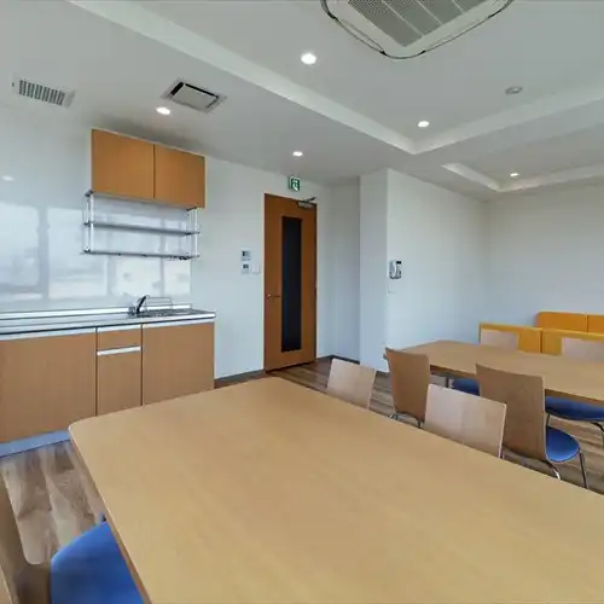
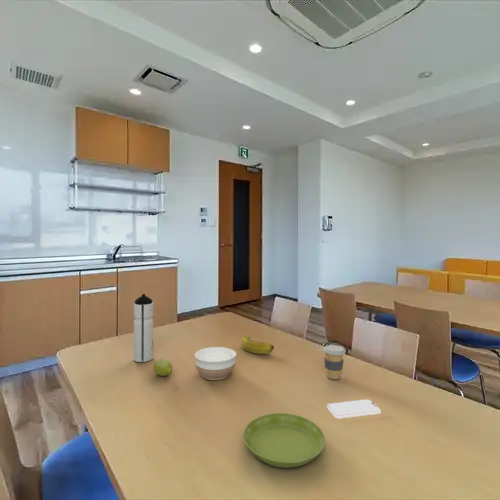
+ saucer (283, 440)
+ fruit (163, 367)
+ water bottle (143, 326)
+ smartphone (353, 408)
+ coffee cup (333, 362)
+ banana (256, 343)
+ bowl (215, 363)
